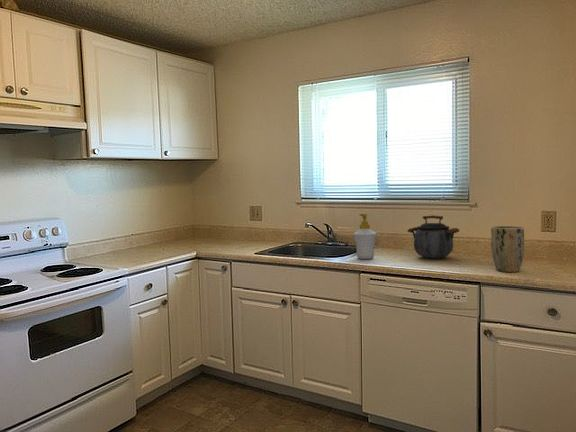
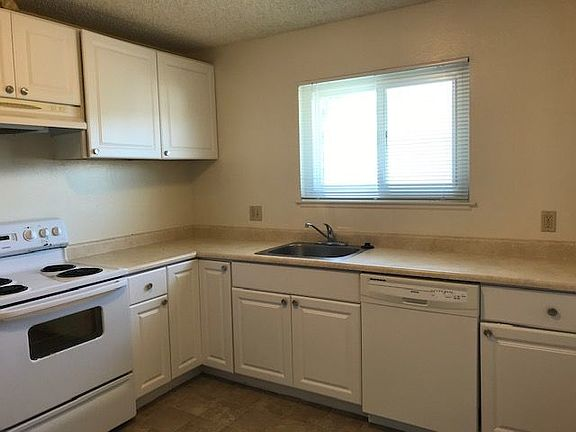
- kettle (433, 236)
- soap bottle (365, 235)
- plant pot (507, 248)
